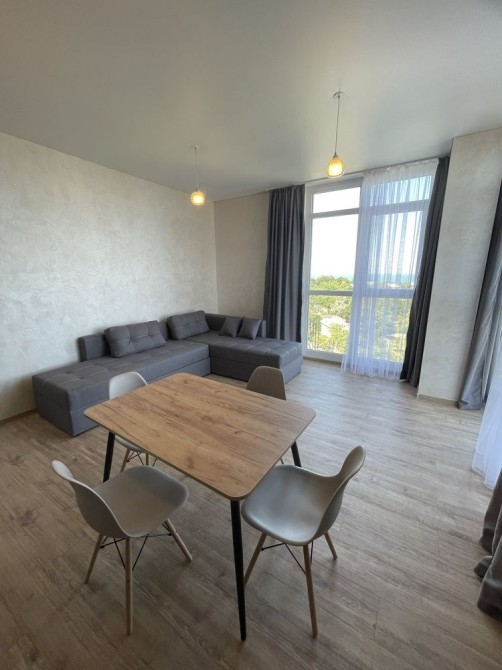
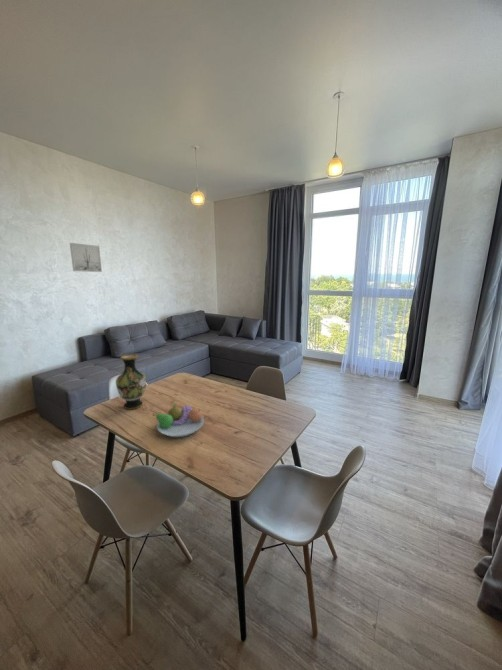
+ fruit bowl (179, 418)
+ wall art (86, 258)
+ vase (131, 381)
